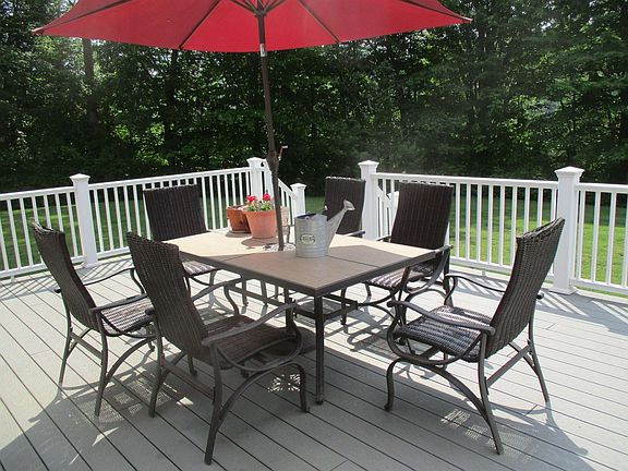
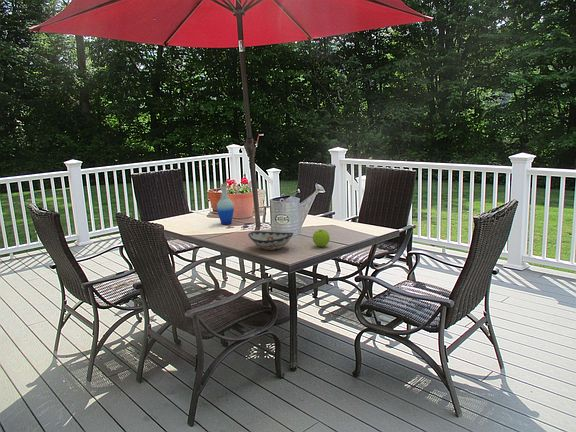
+ bottle (225, 203)
+ decorative bowl (271, 240)
+ apple (321, 238)
